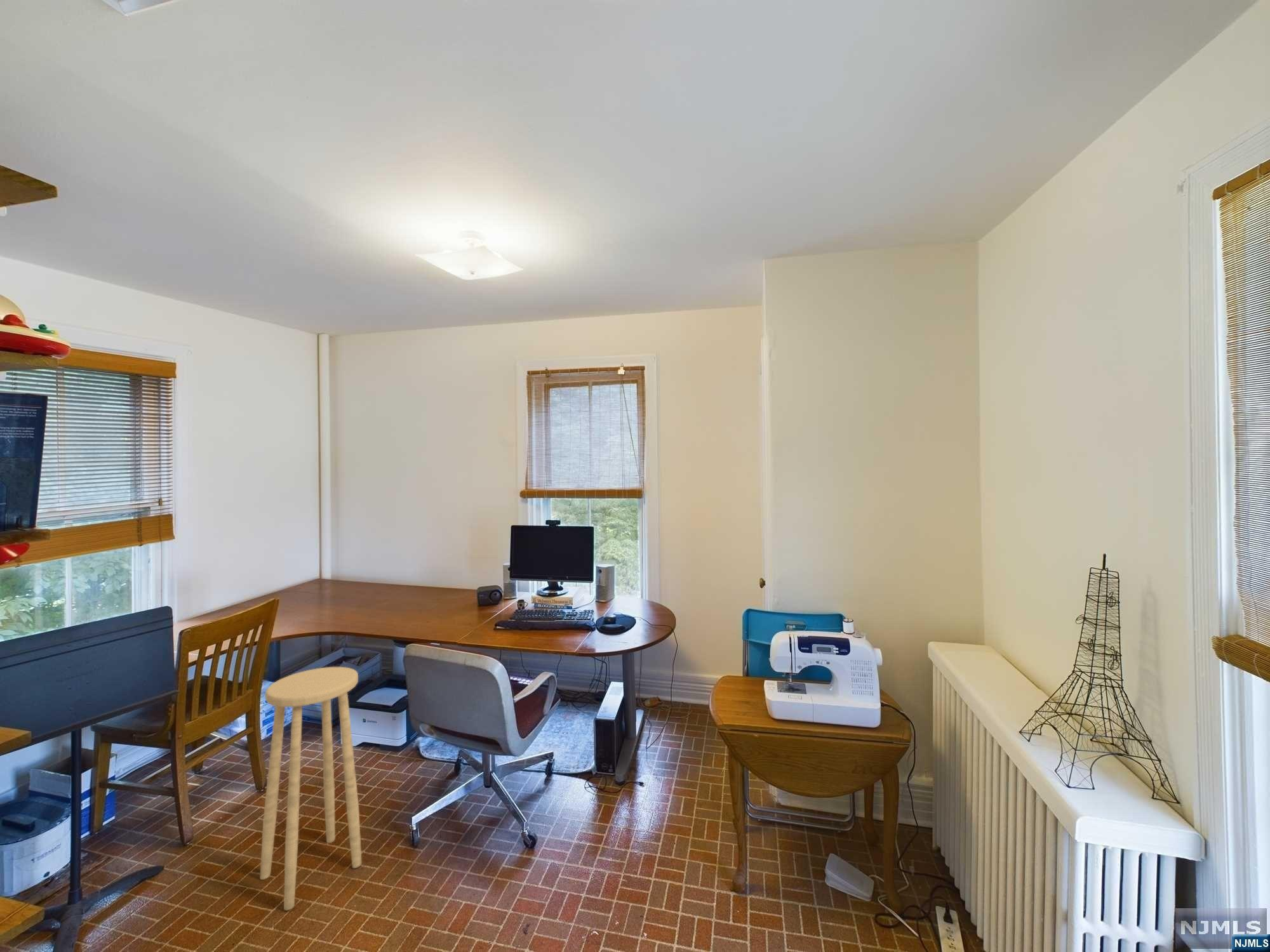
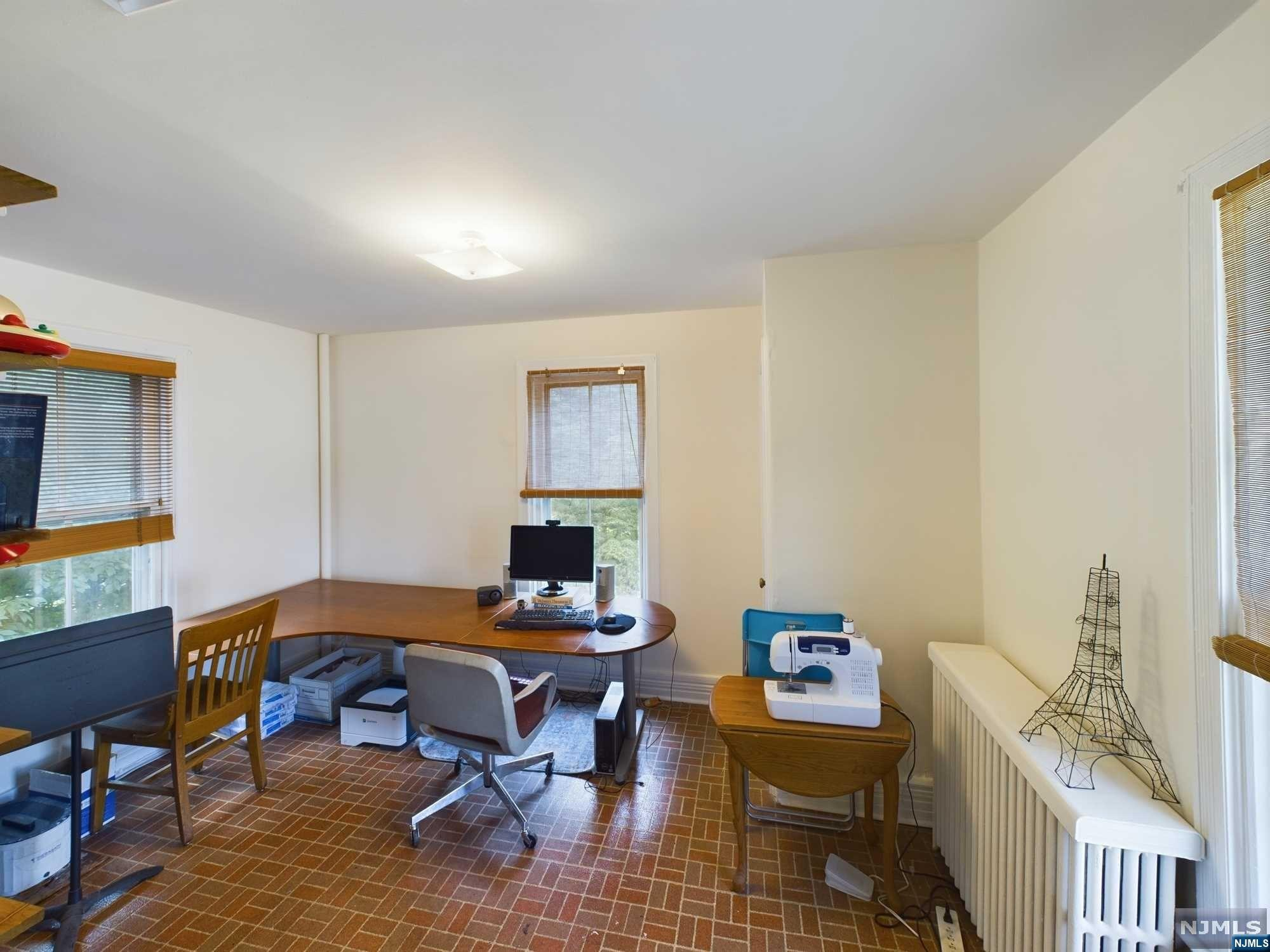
- stool (323, 775)
